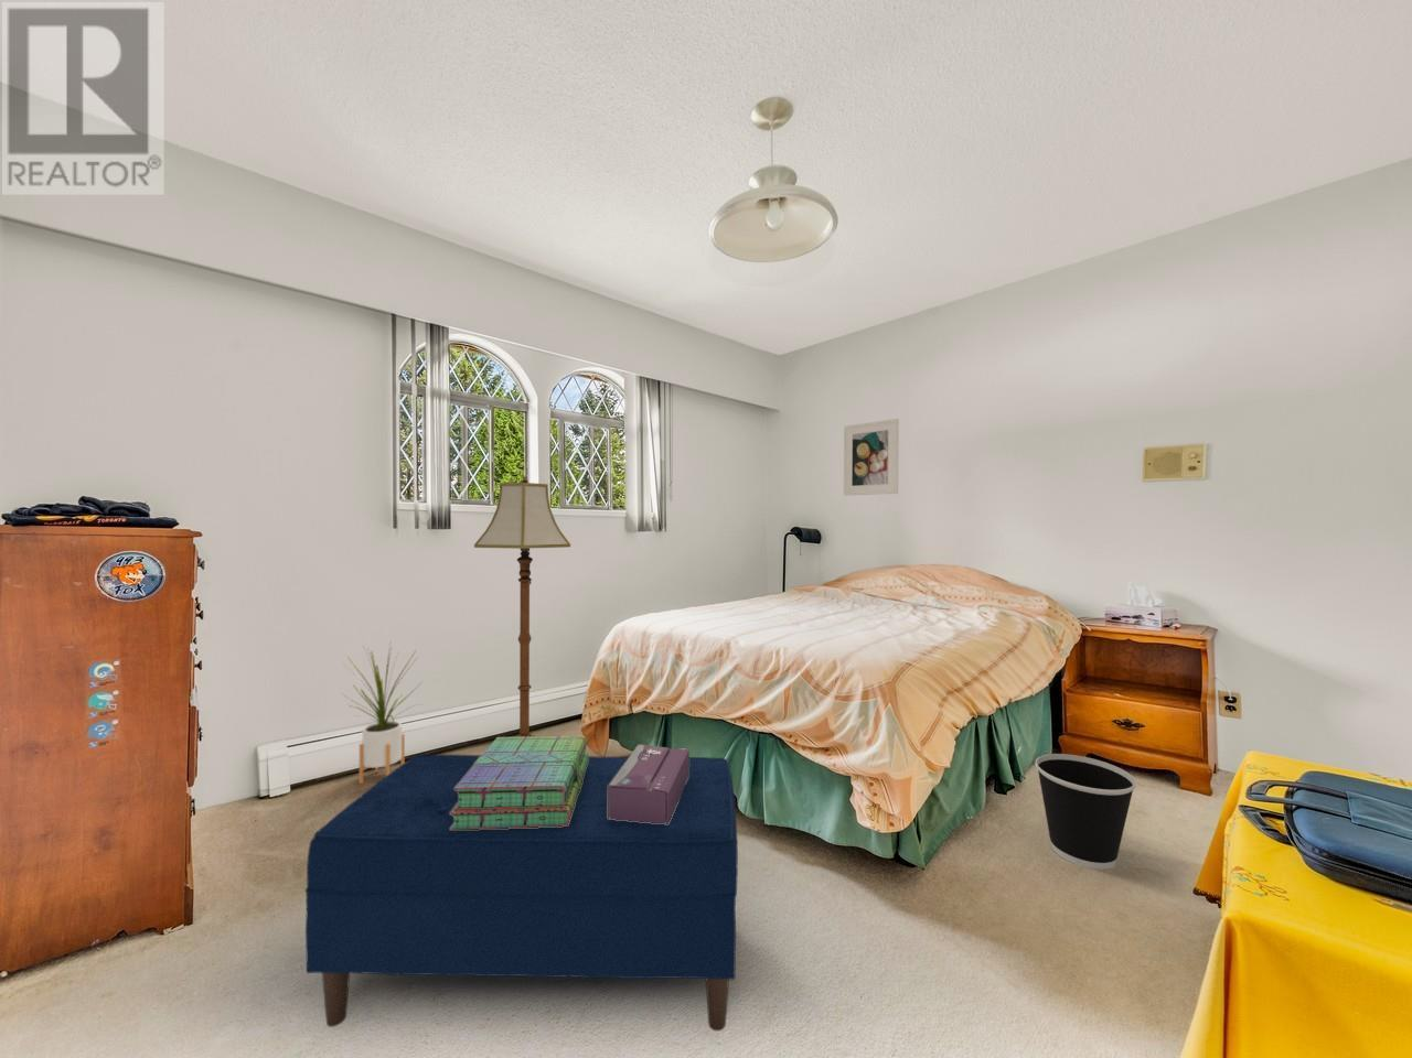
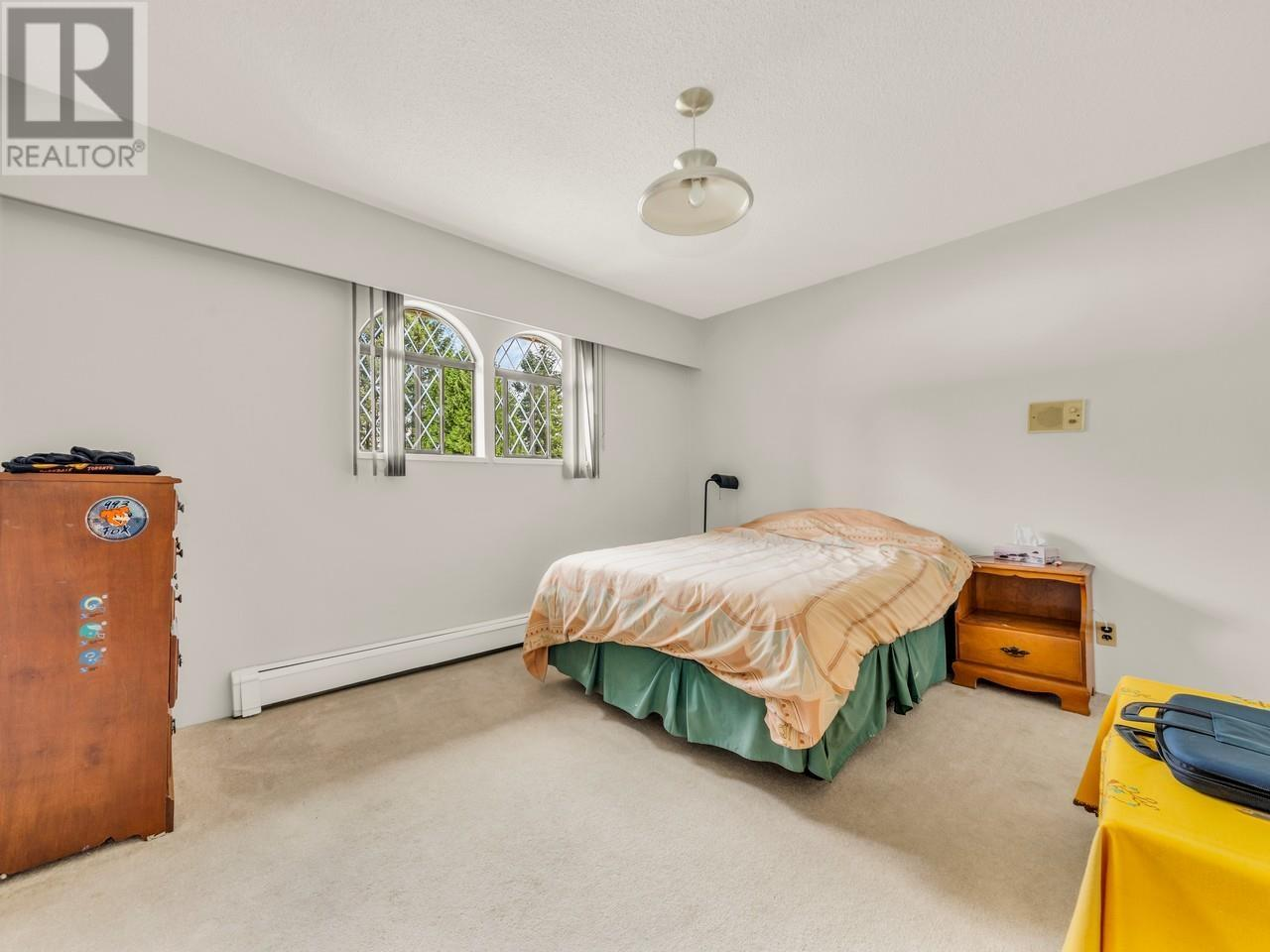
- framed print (869, 459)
- wastebasket (1082, 811)
- bench (548, 876)
- tissue box (650, 779)
- stack of books (527, 775)
- floor lamp (524, 610)
- house plant (382, 710)
